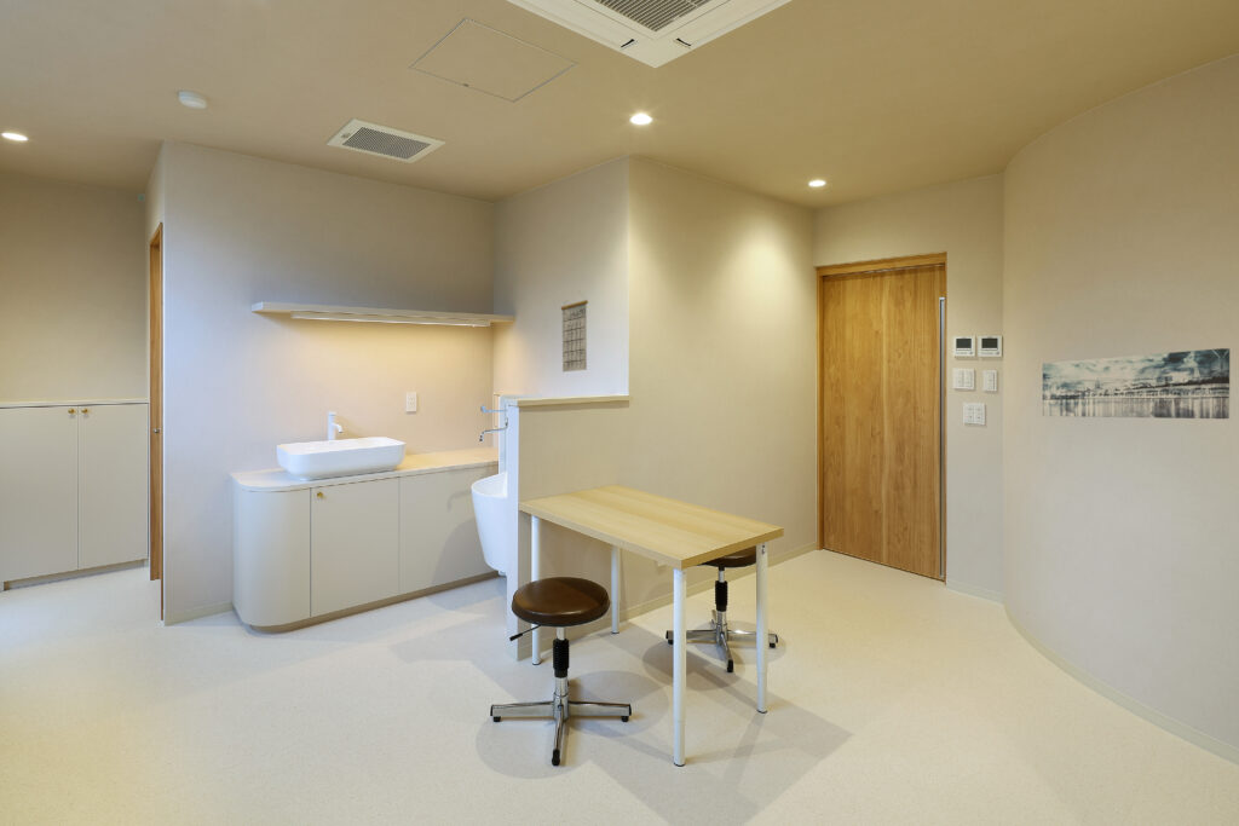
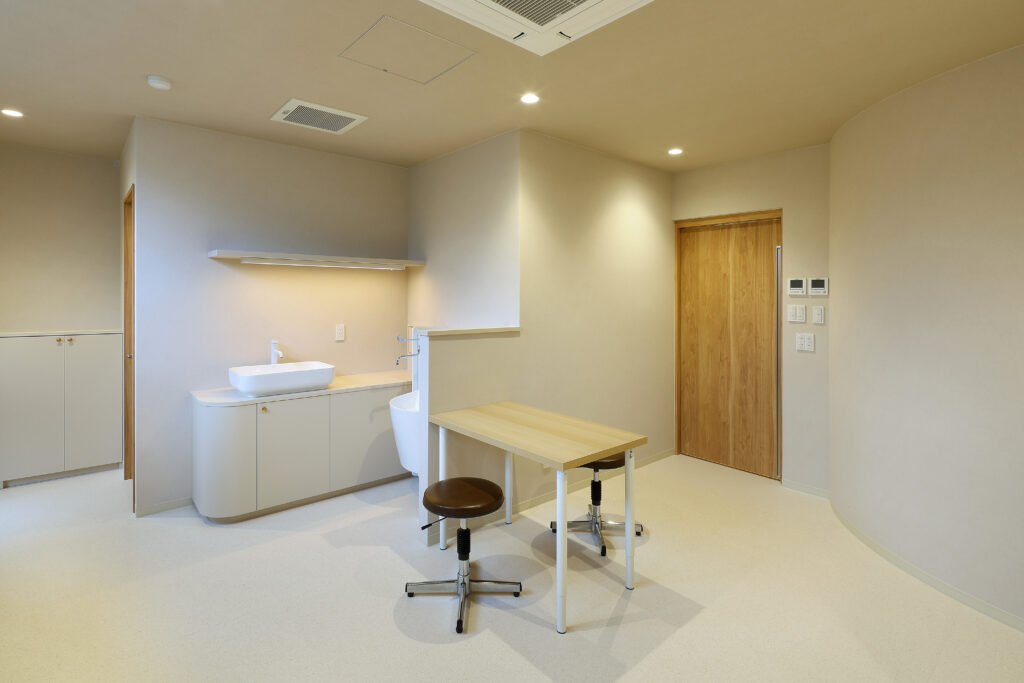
- wall art (1123, 387)
- calendar (574, 329)
